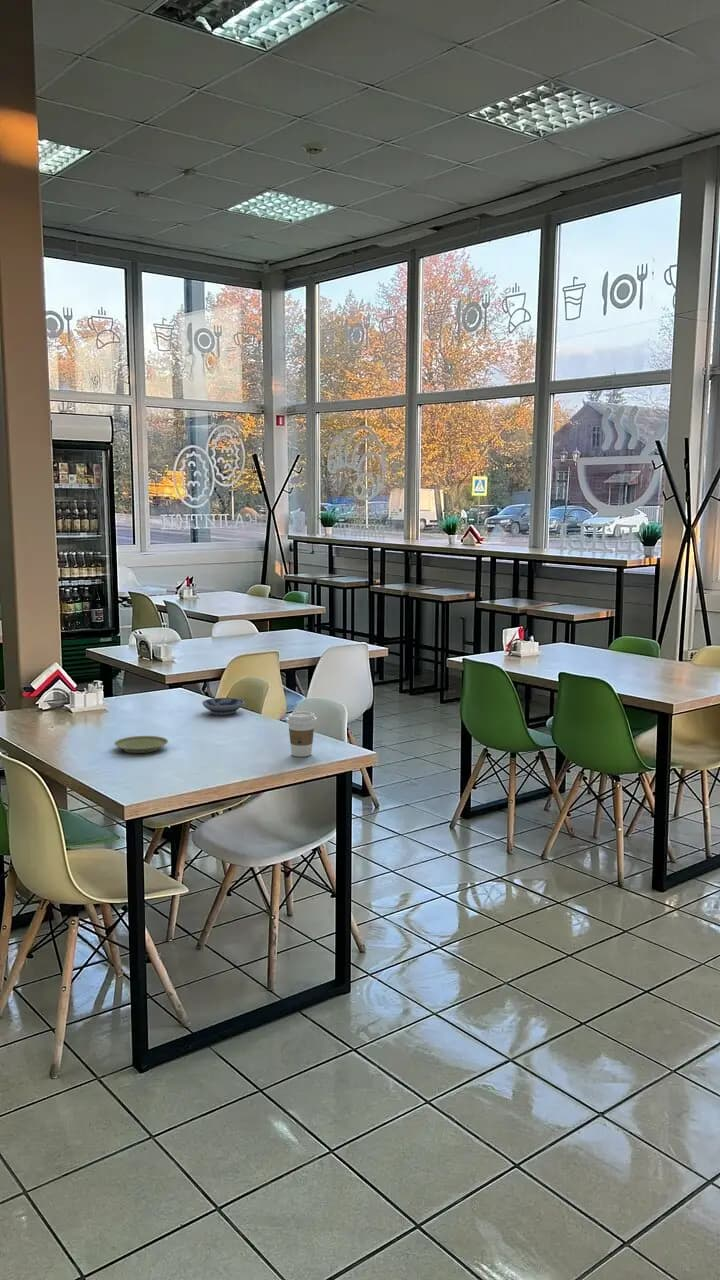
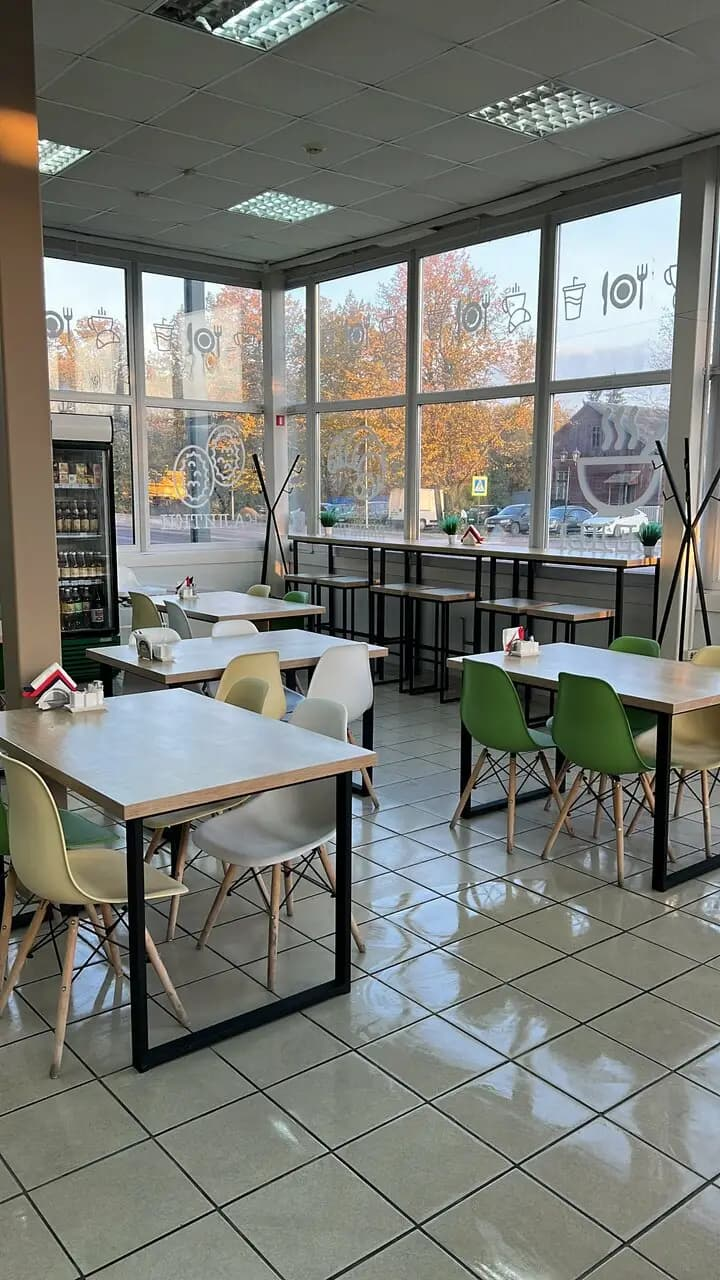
- bowl (223, 706)
- coffee cup (301, 734)
- plate (141, 745)
